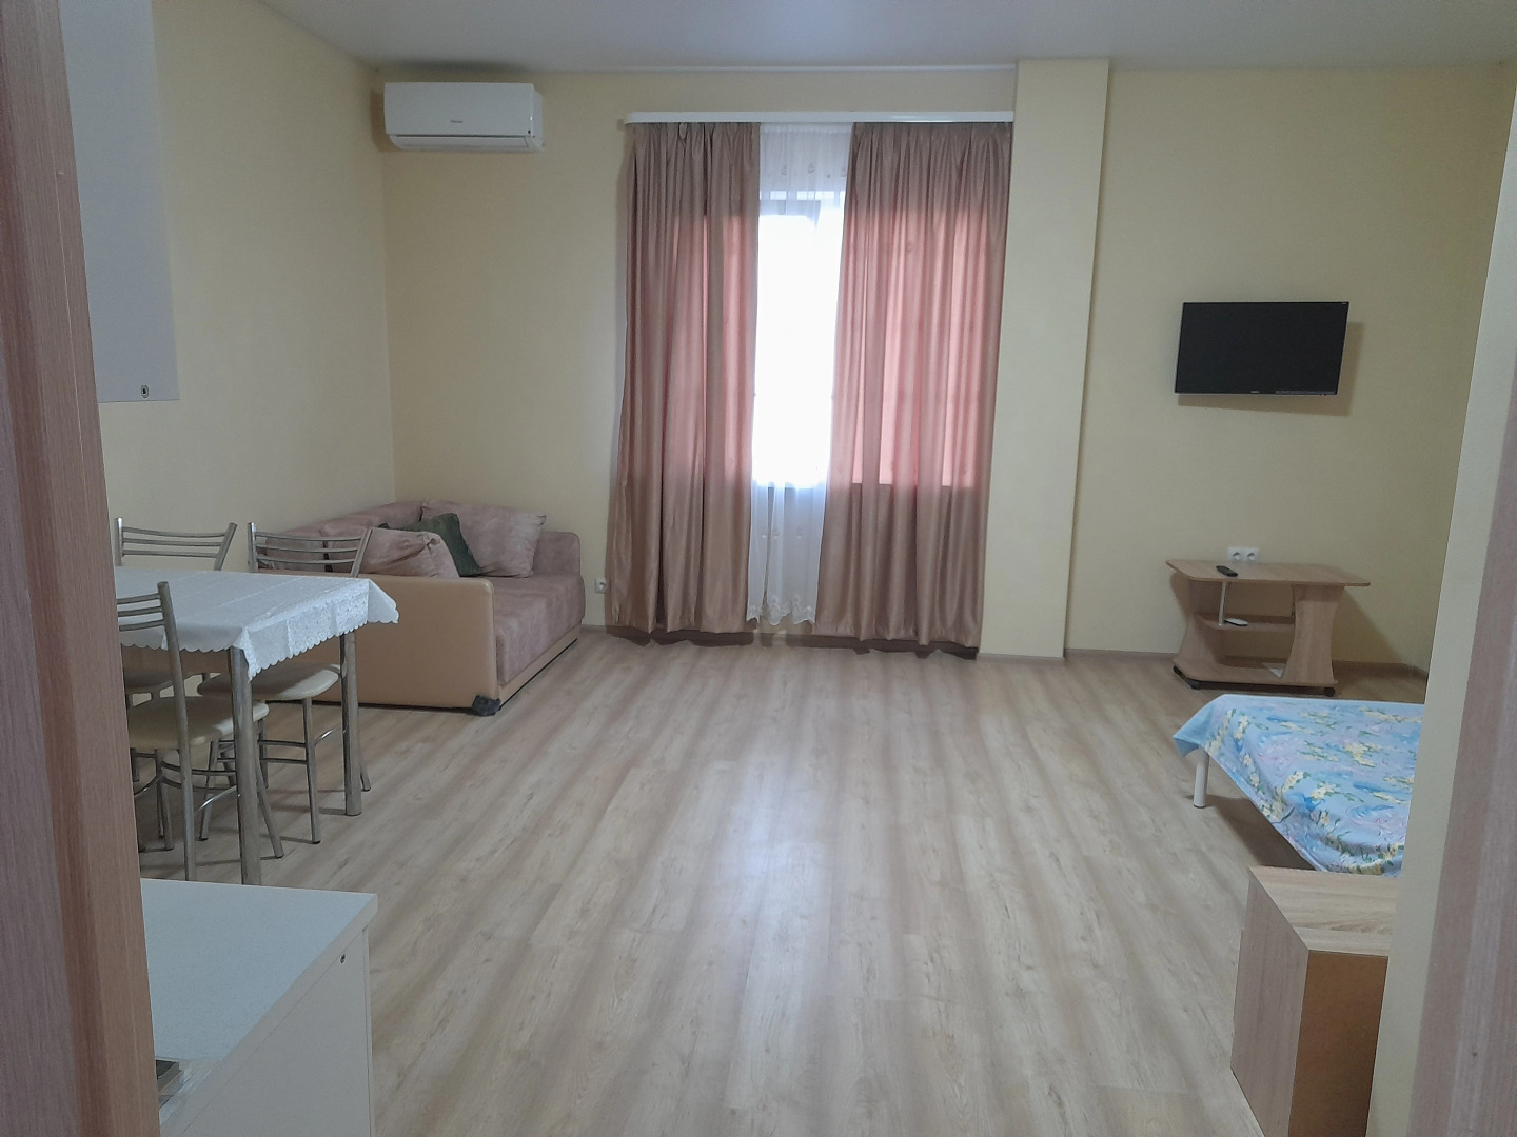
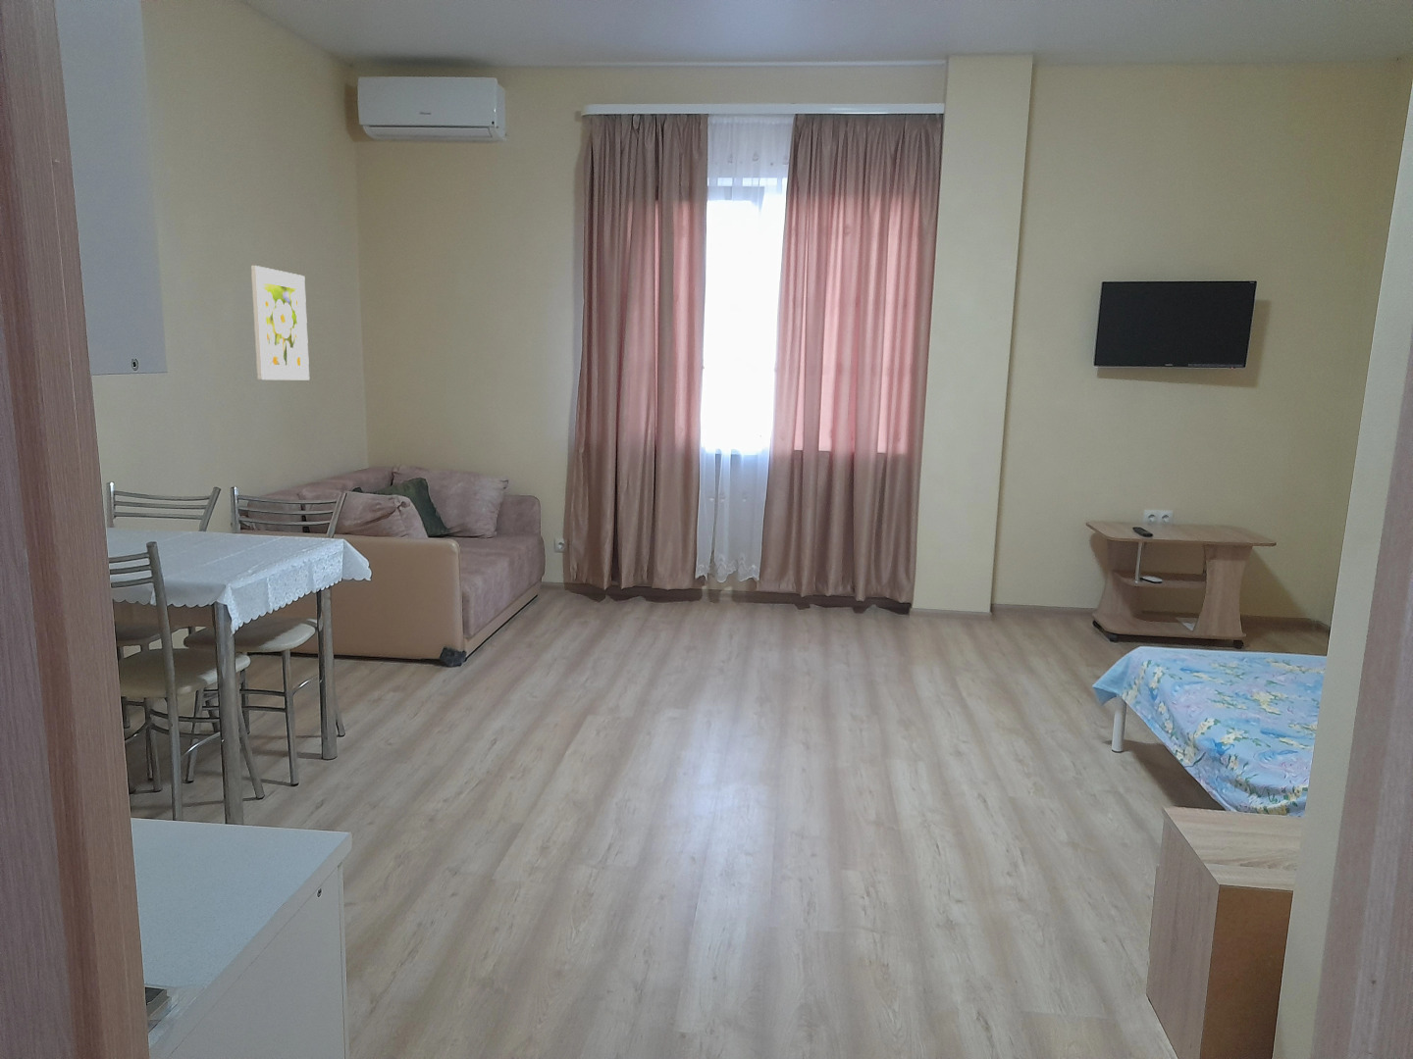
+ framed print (281, 326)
